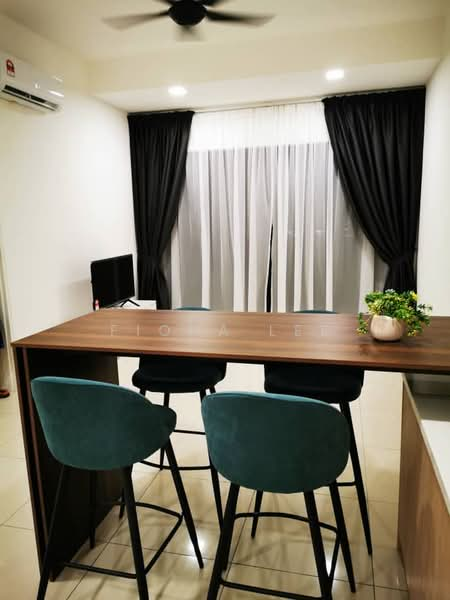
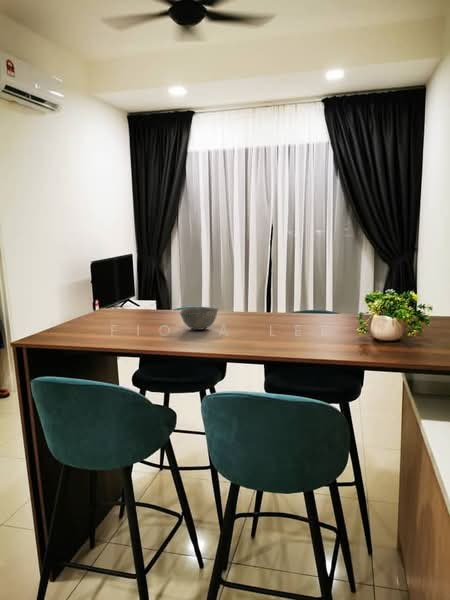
+ bowl (199, 318)
